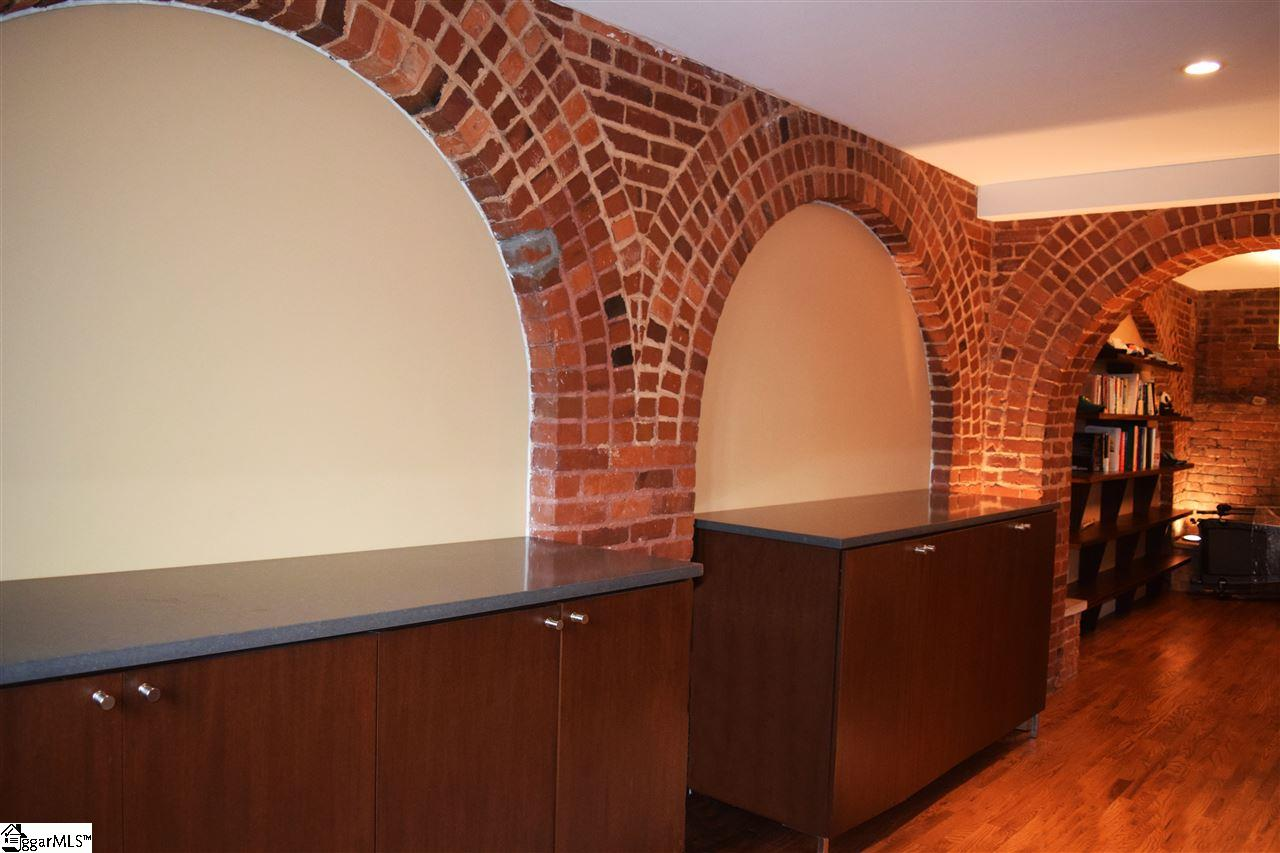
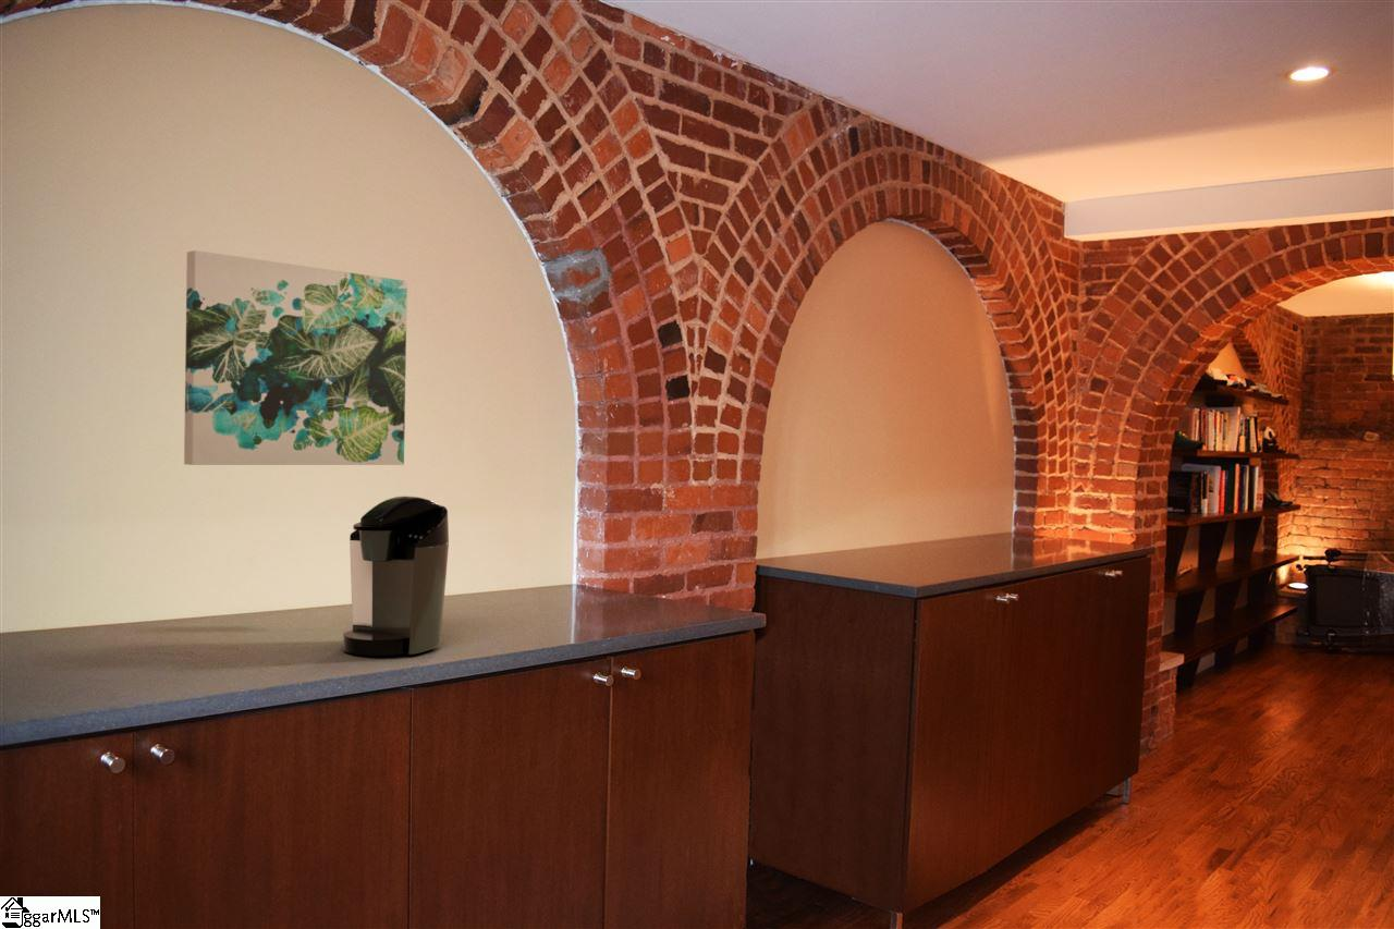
+ wall art (303, 366)
+ coffee maker (380, 569)
